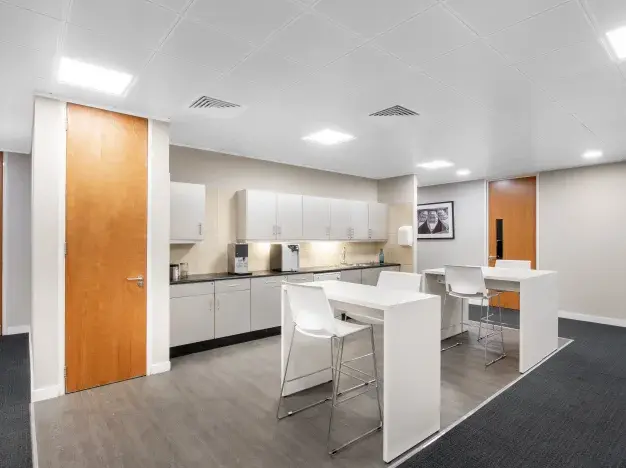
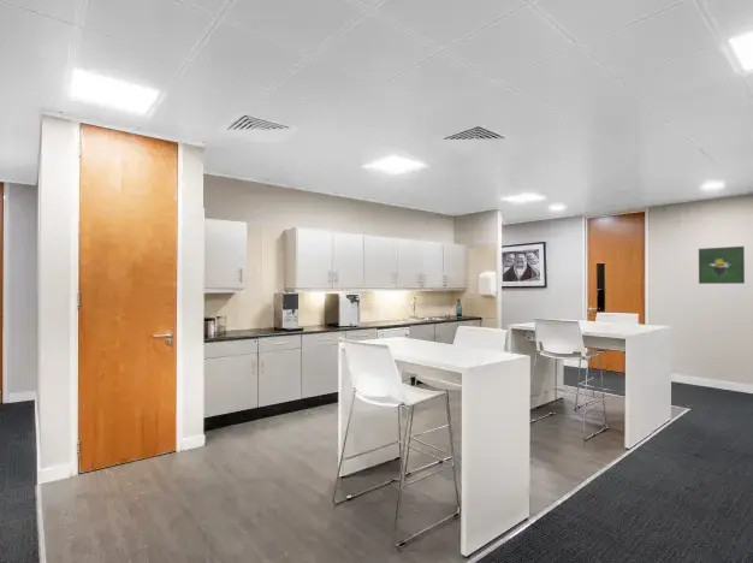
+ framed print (721, 265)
